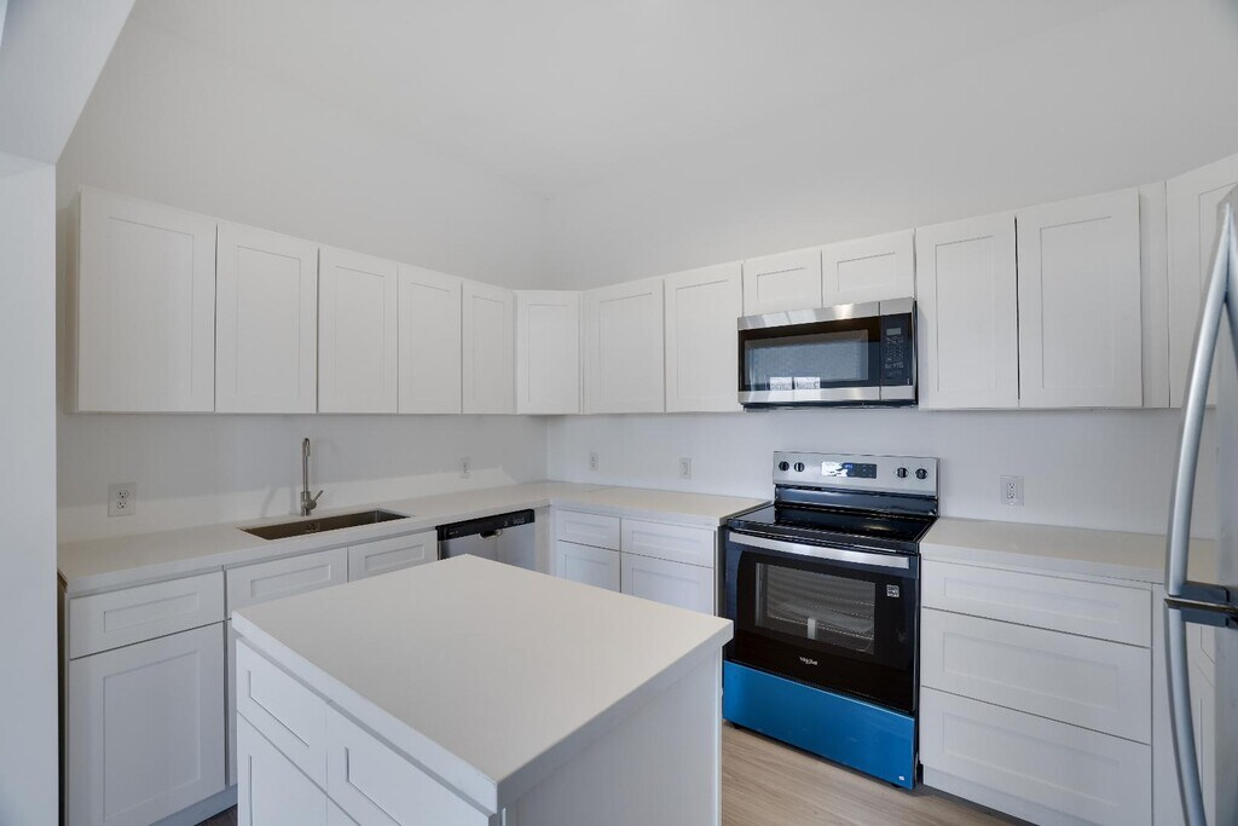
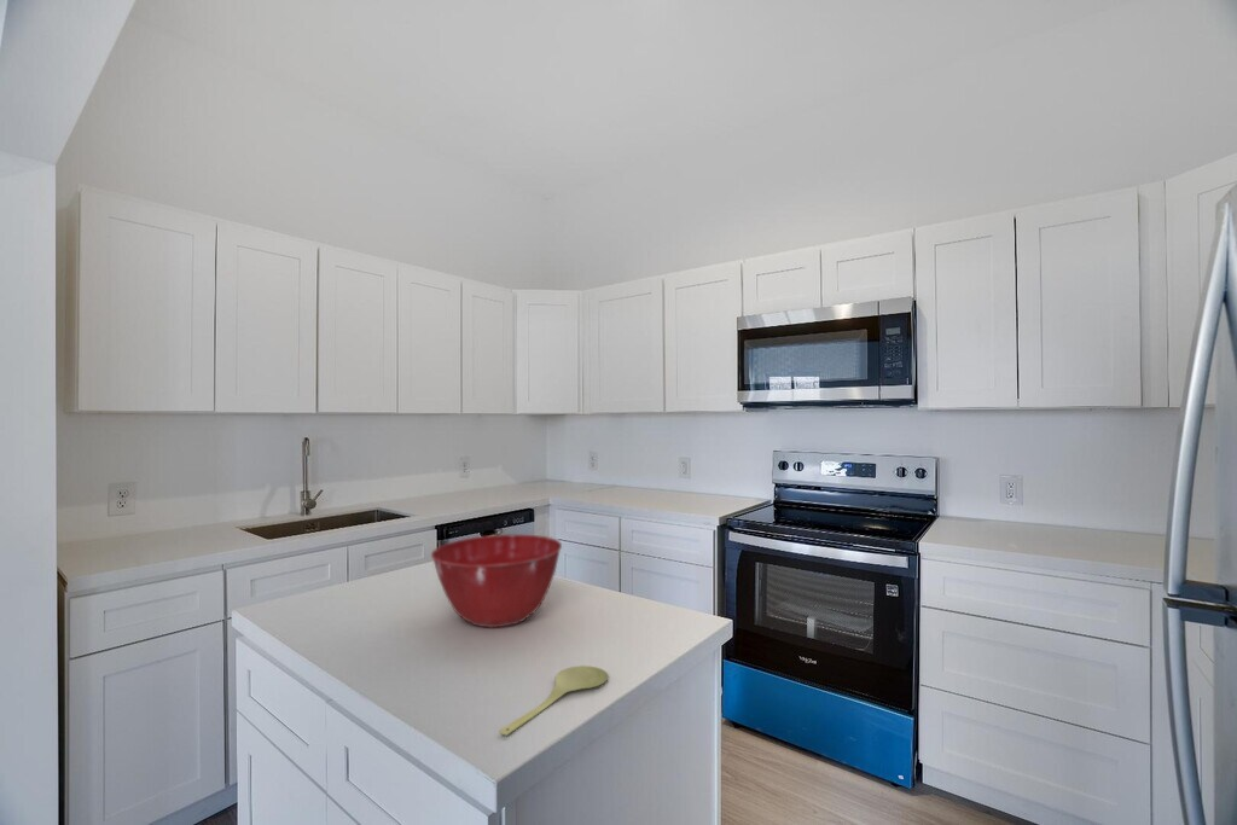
+ mixing bowl (498, 581)
+ spoon (554, 695)
